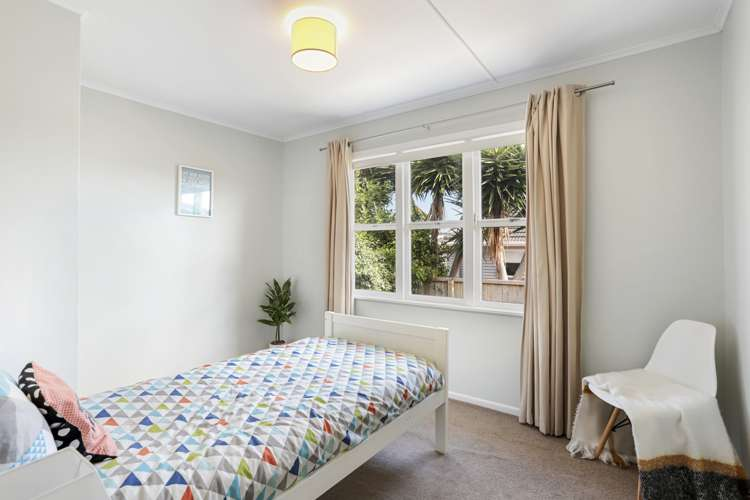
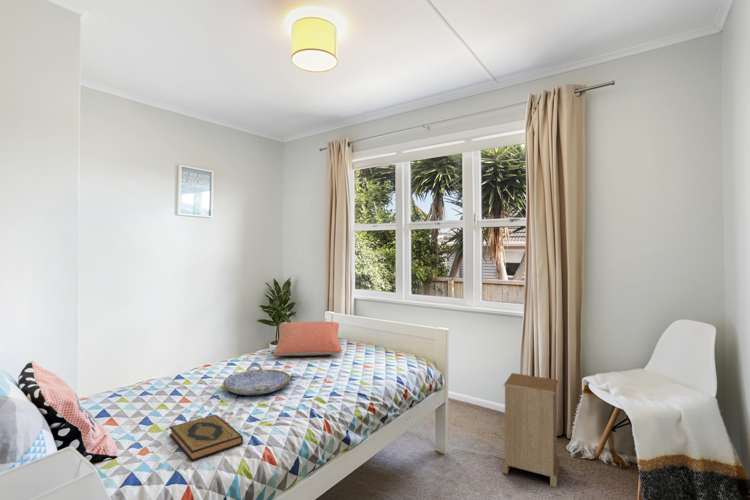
+ hardback book (205, 435)
+ nightstand (531, 425)
+ serving tray (257, 380)
+ pillow (308, 337)
